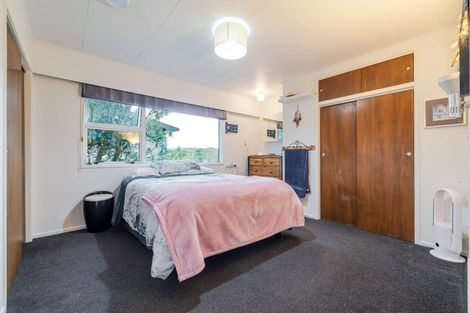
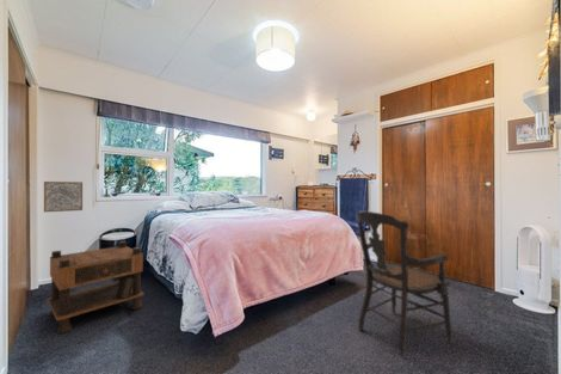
+ armchair (396, 271)
+ wall art (63, 196)
+ nightstand (97, 280)
